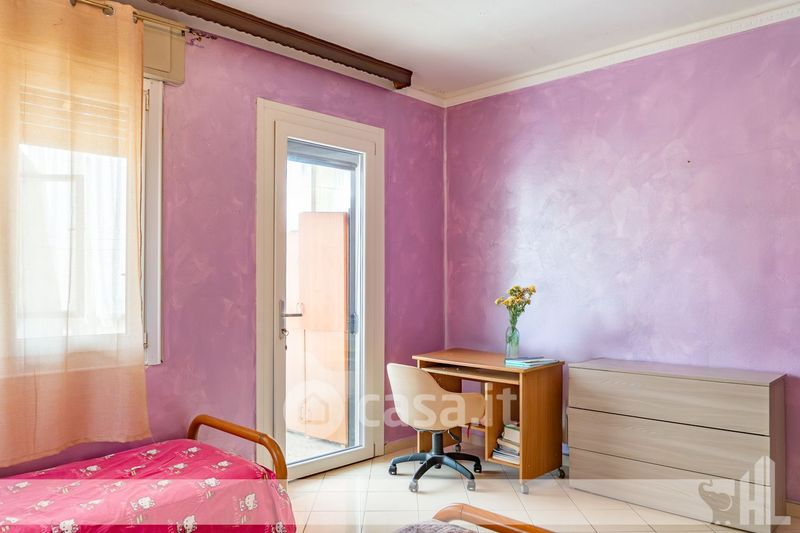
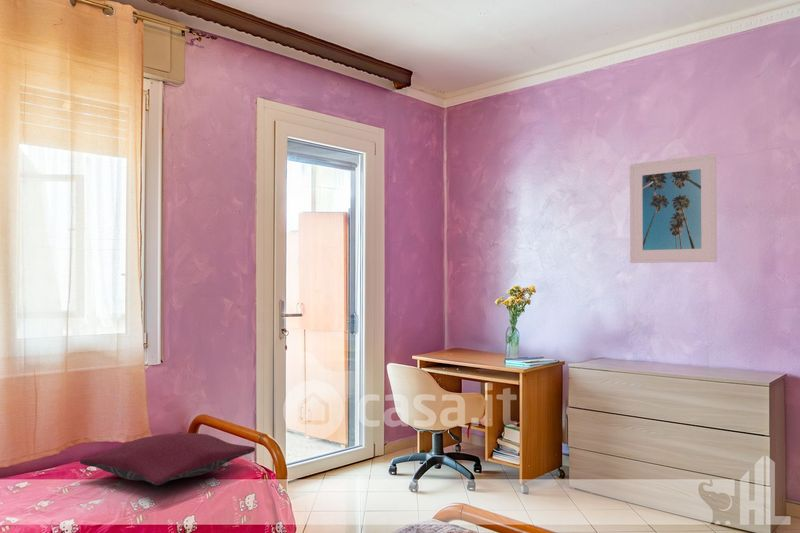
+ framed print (671, 210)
+ pillow (170, 455)
